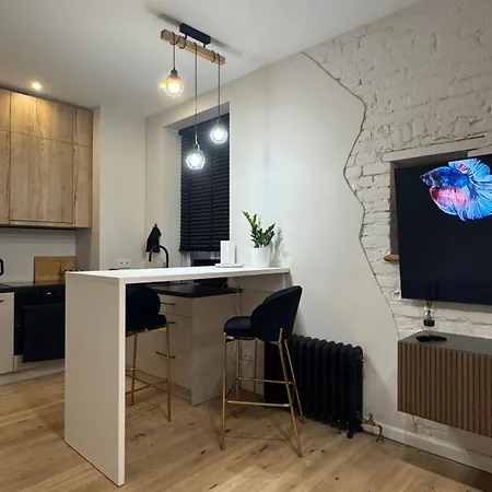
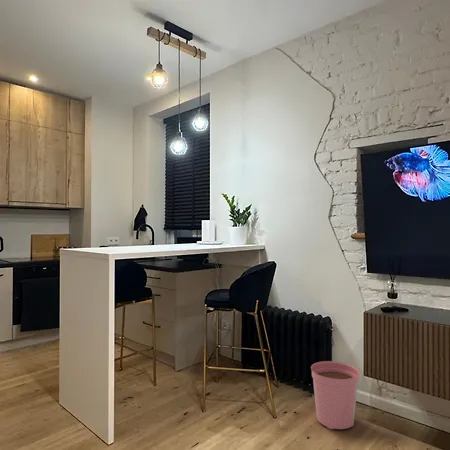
+ plant pot (334, 395)
